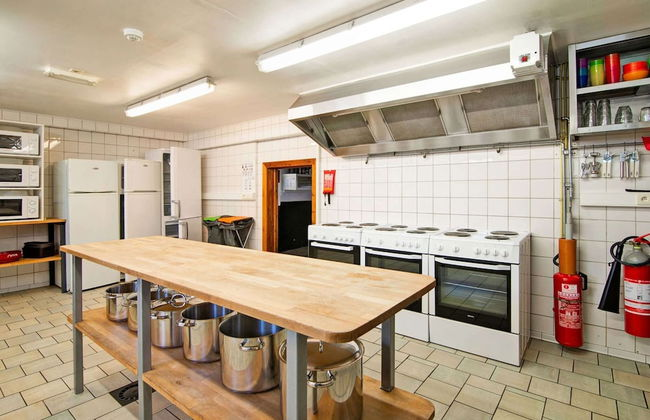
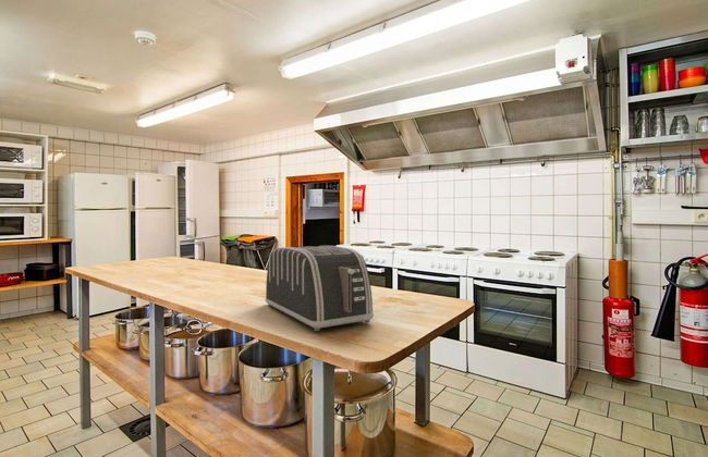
+ toaster (316, 280)
